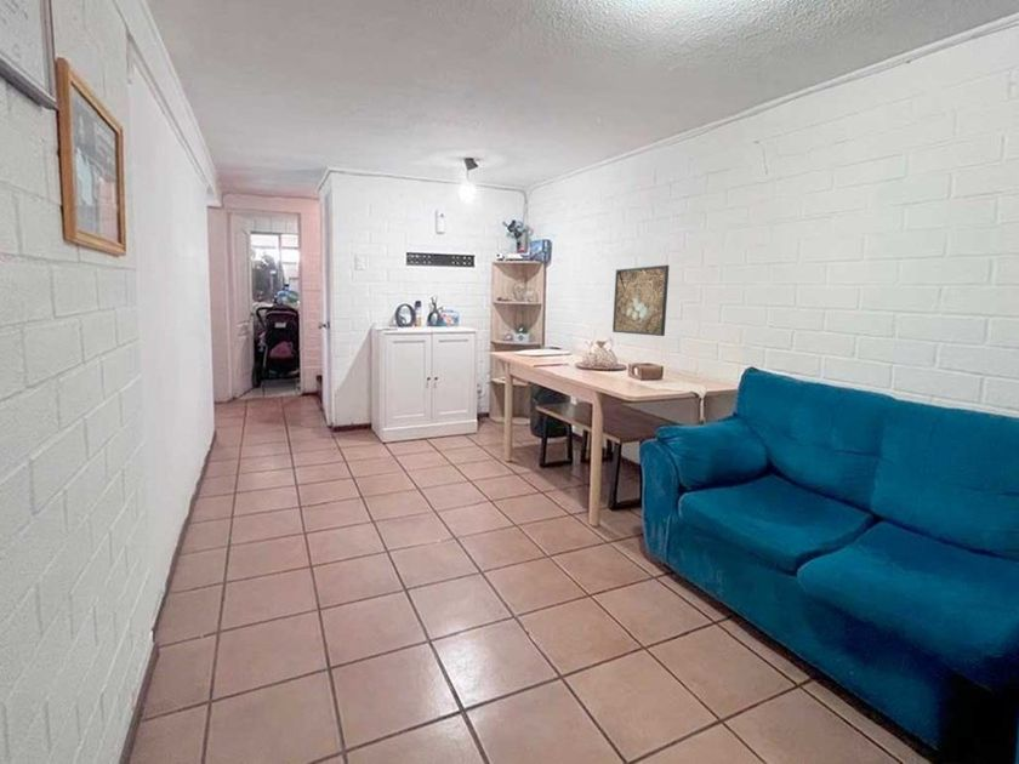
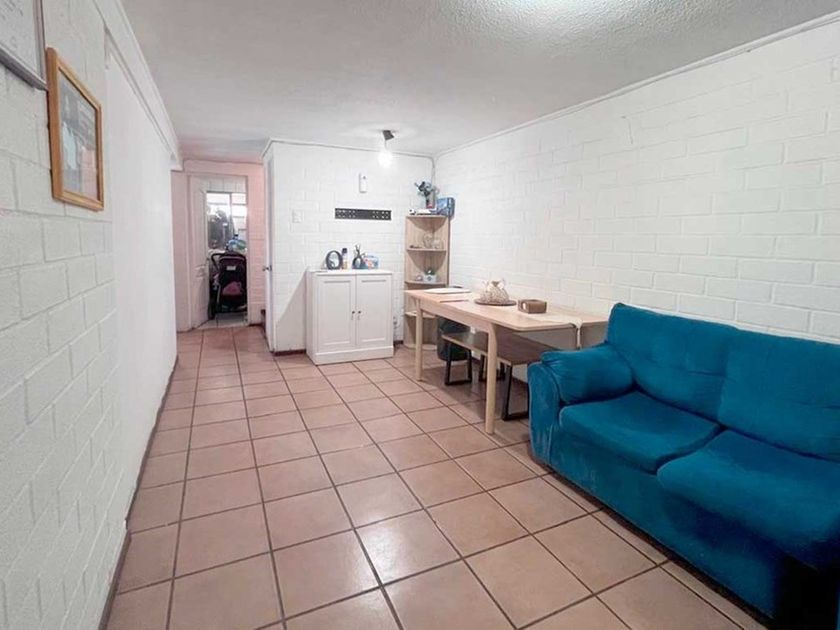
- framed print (638, 301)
